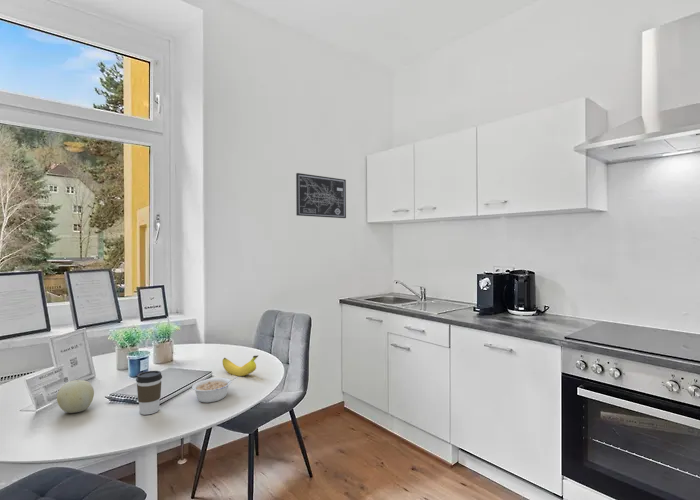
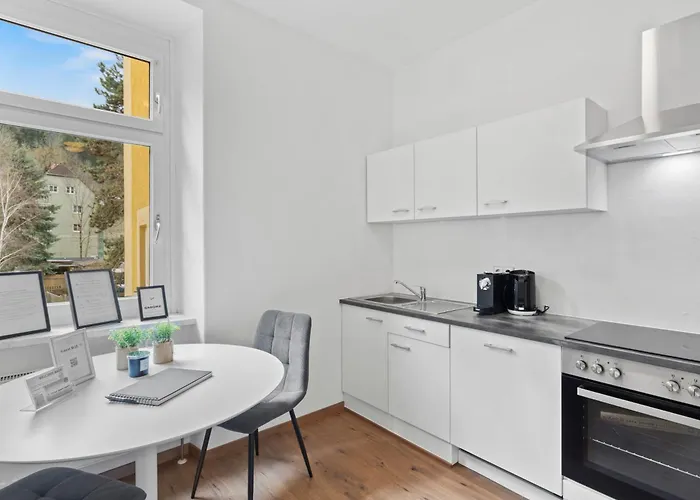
- coffee cup (149, 392)
- wall art (322, 196)
- legume (213, 388)
- fruit (76, 395)
- banana (238, 366)
